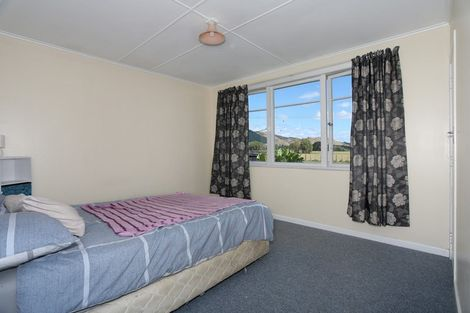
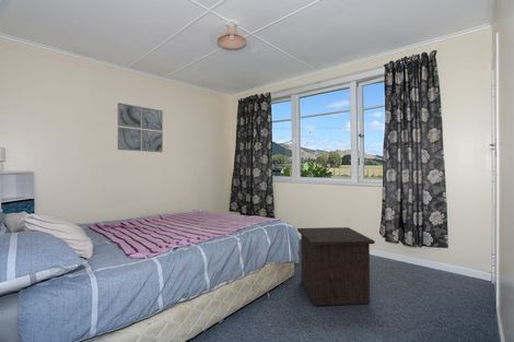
+ nightstand (331, 262)
+ wall art (140, 129)
